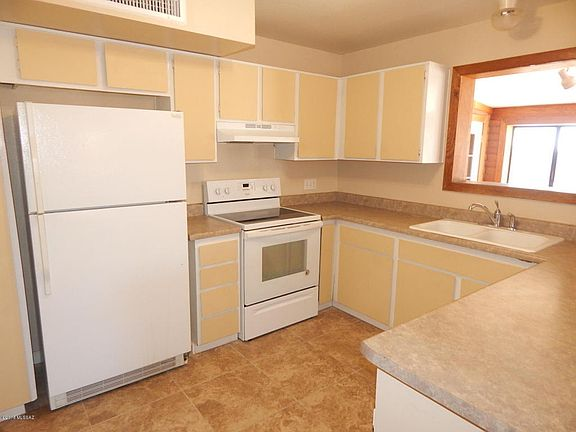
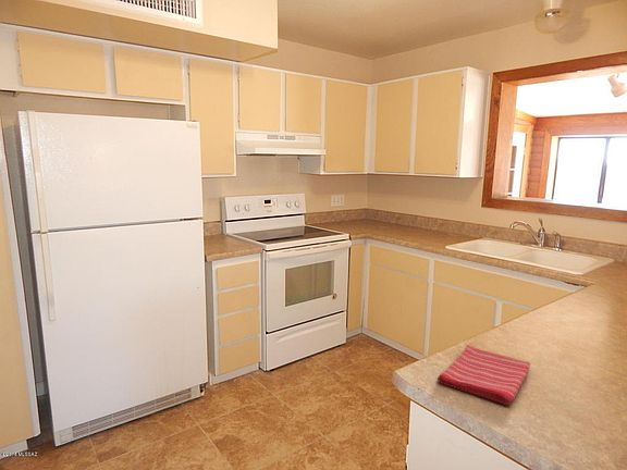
+ dish towel (484, 371)
